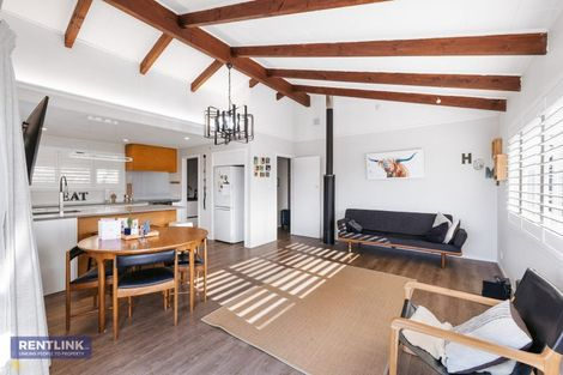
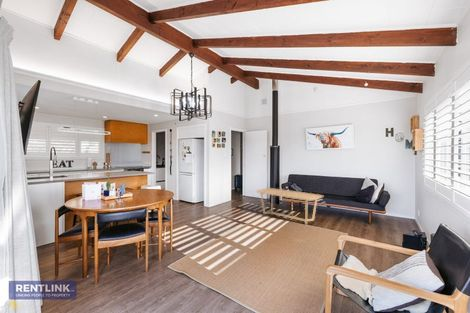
+ coffee table (288, 197)
